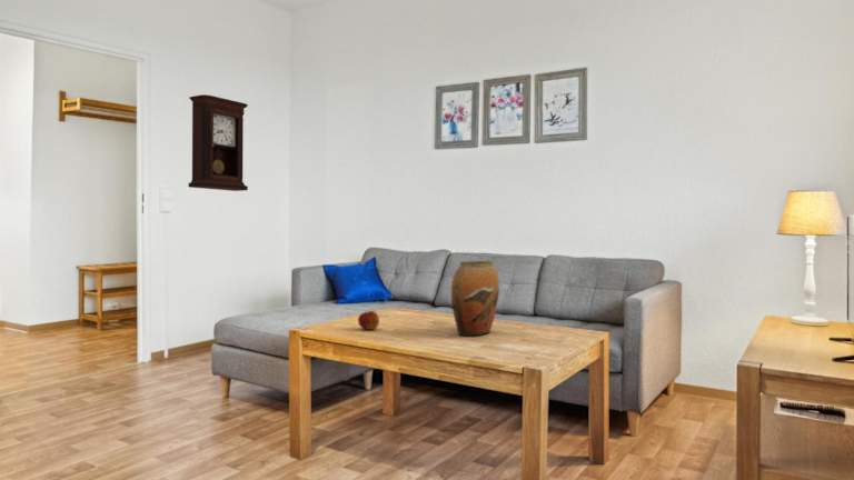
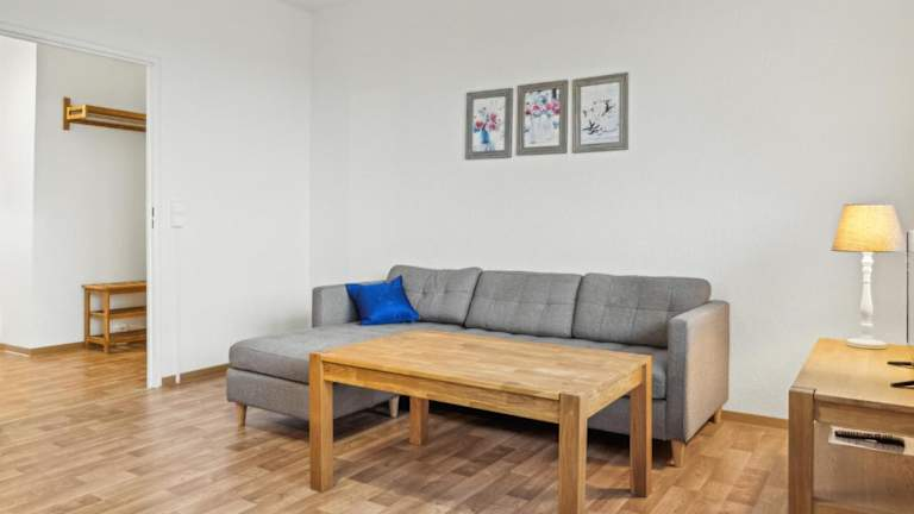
- vase (475, 297)
- pendulum clock (220, 144)
- apple (368, 319)
